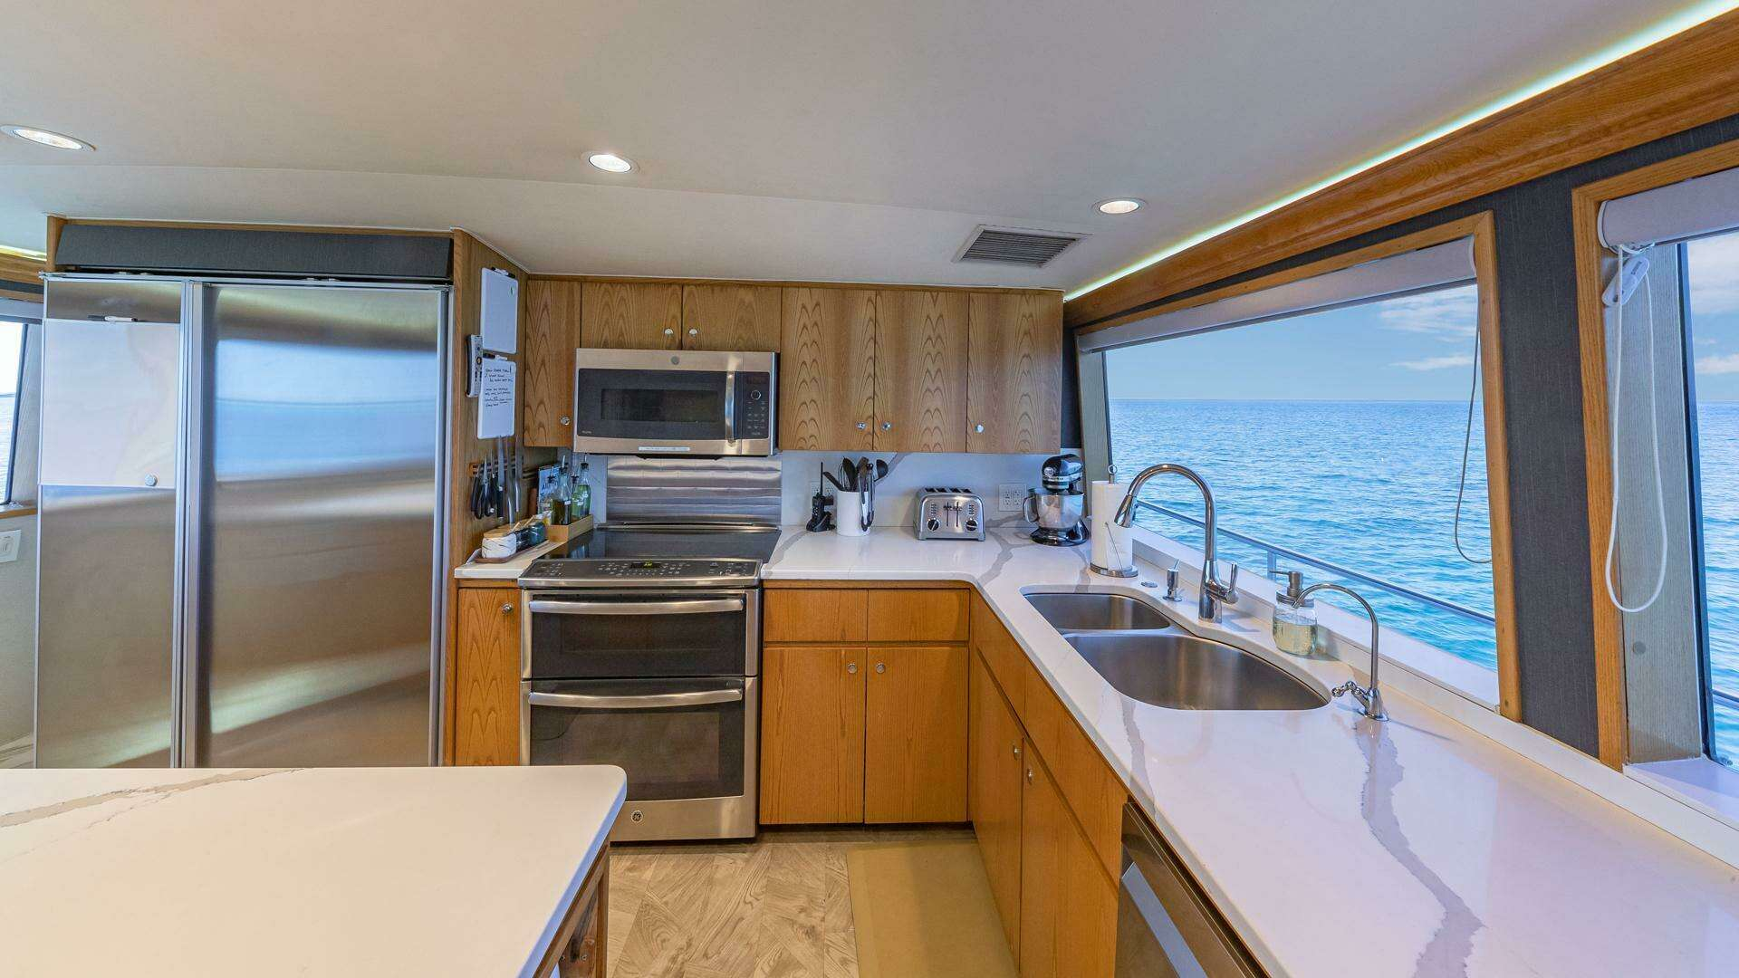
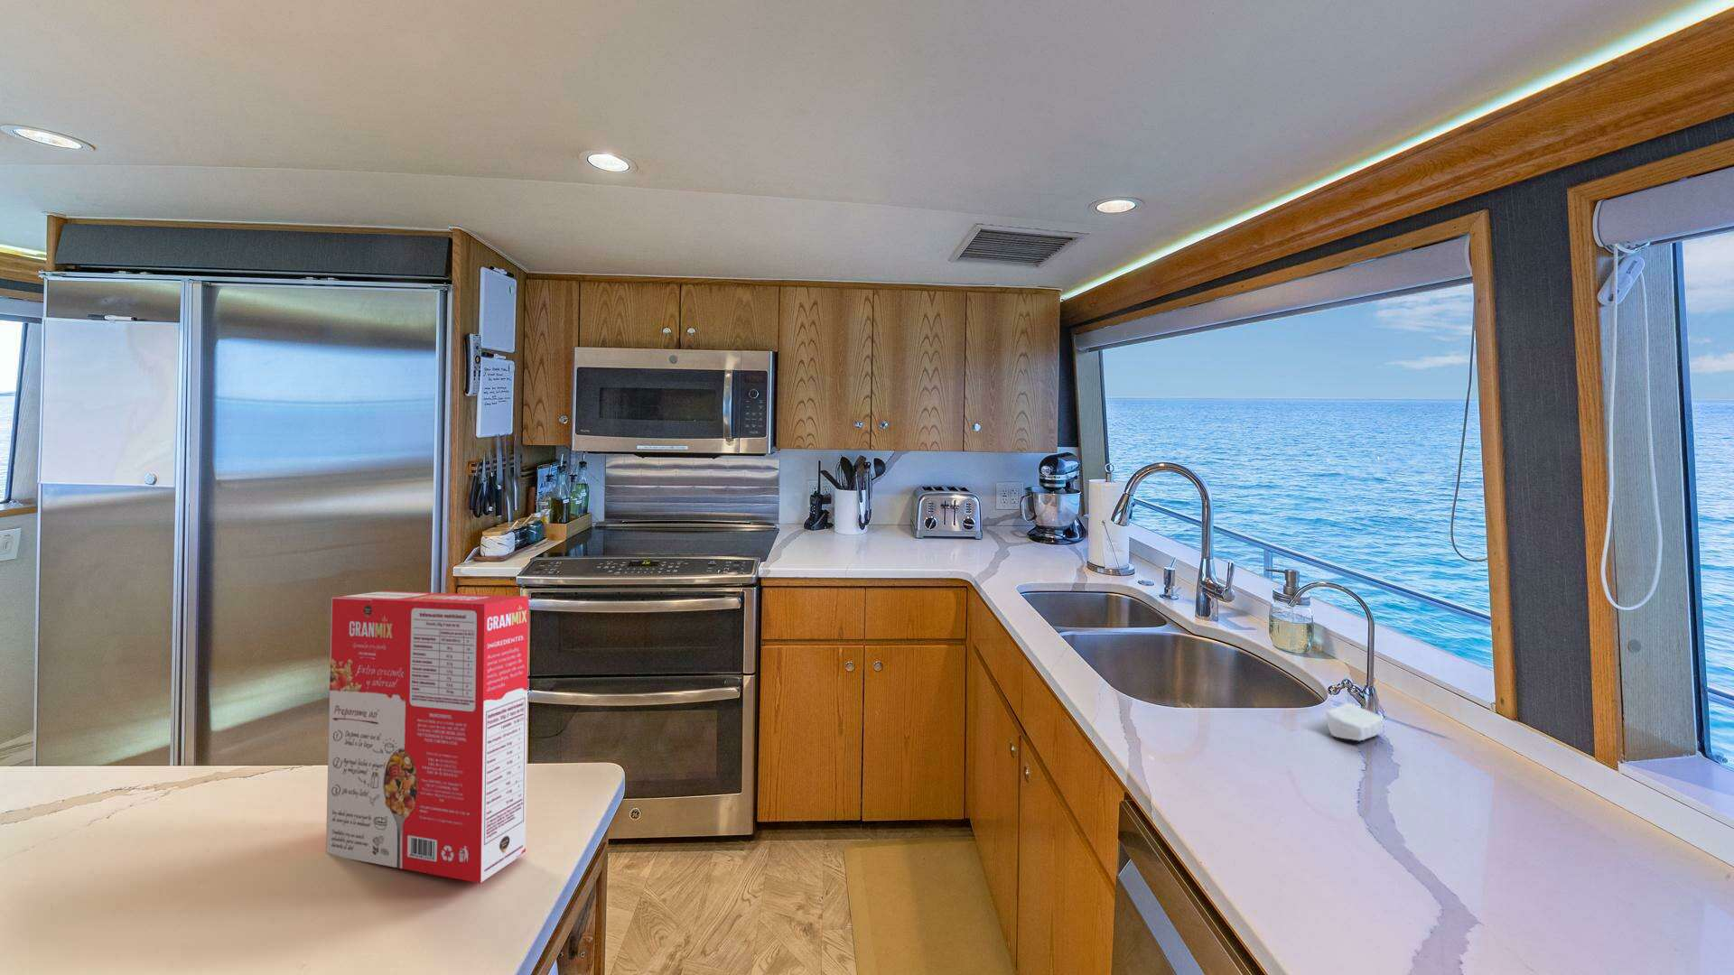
+ soap bar (1353, 721)
+ cereal box (428, 724)
